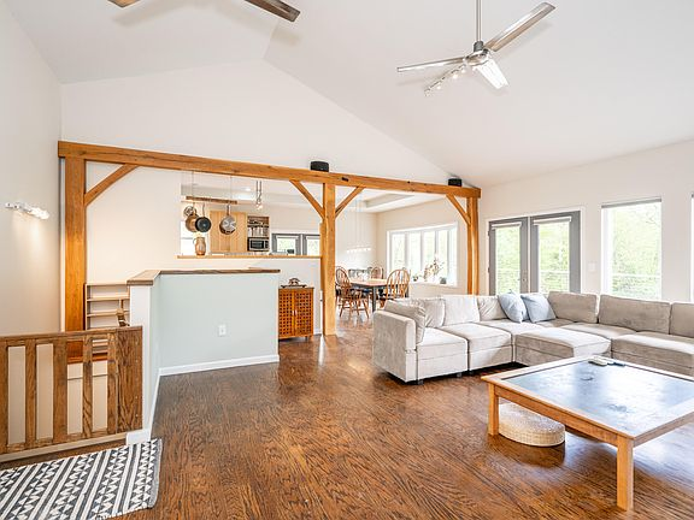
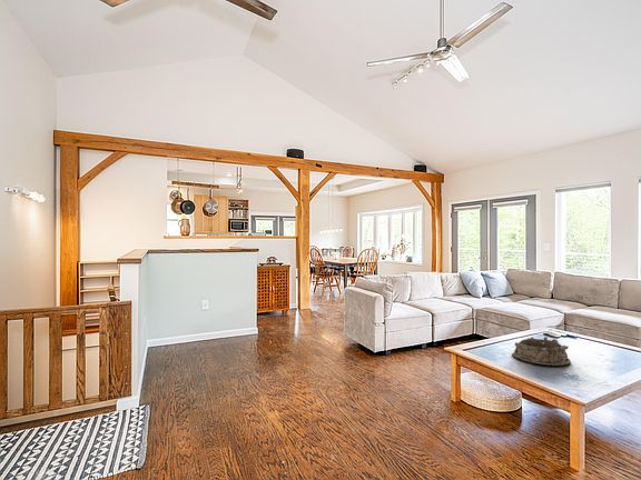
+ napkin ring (541, 350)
